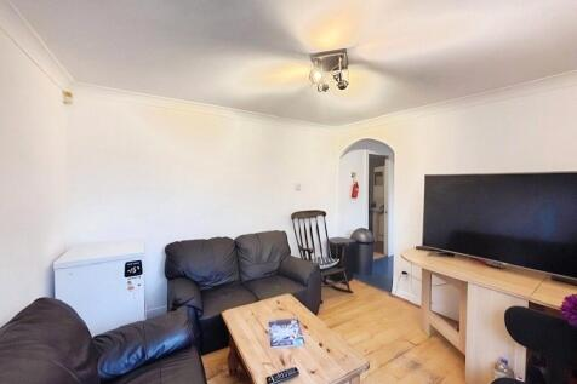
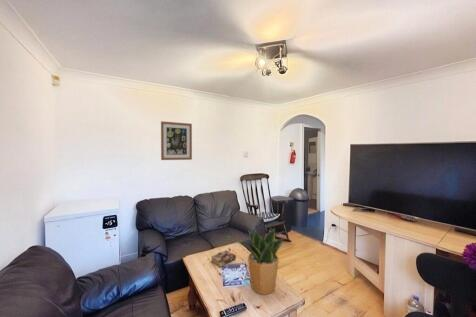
+ book (223, 257)
+ potted plant (260, 260)
+ wall art (177, 141)
